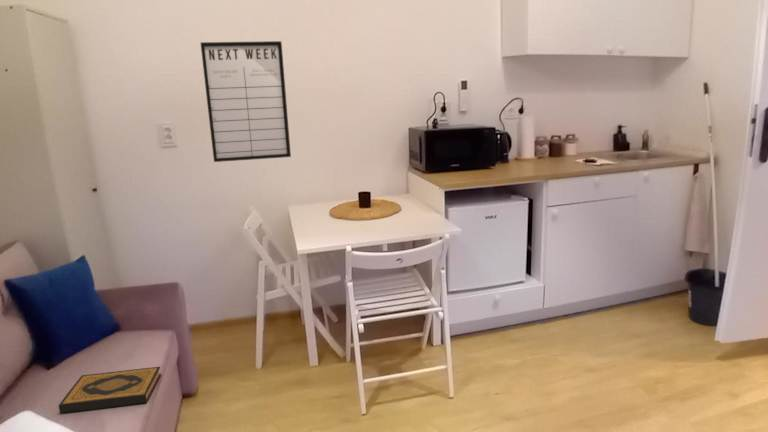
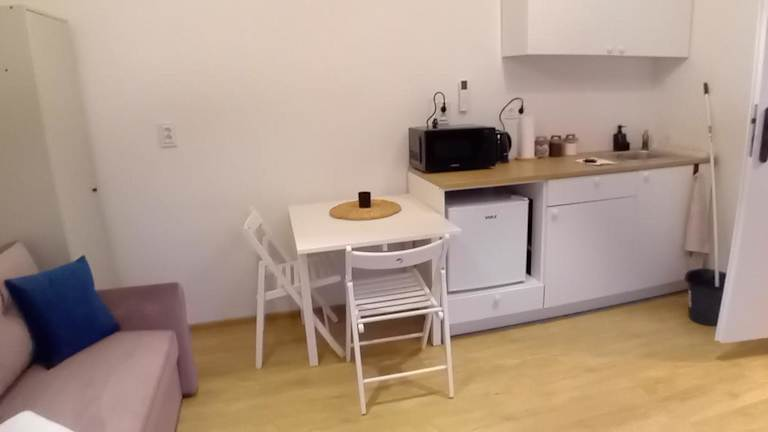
- hardback book (113, 388)
- writing board (247, 102)
